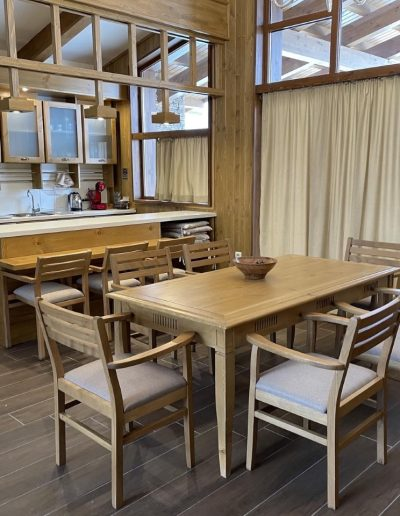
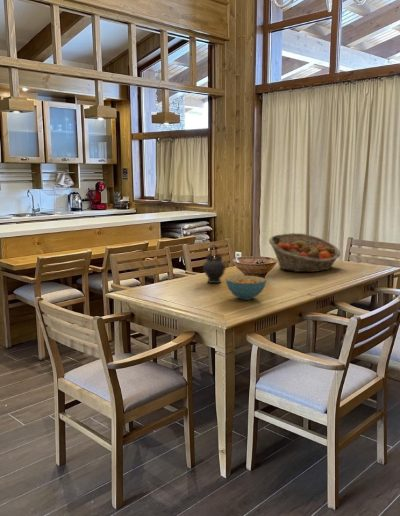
+ teapot (215, 263)
+ cereal bowl (245, 288)
+ fruit basket (304, 252)
